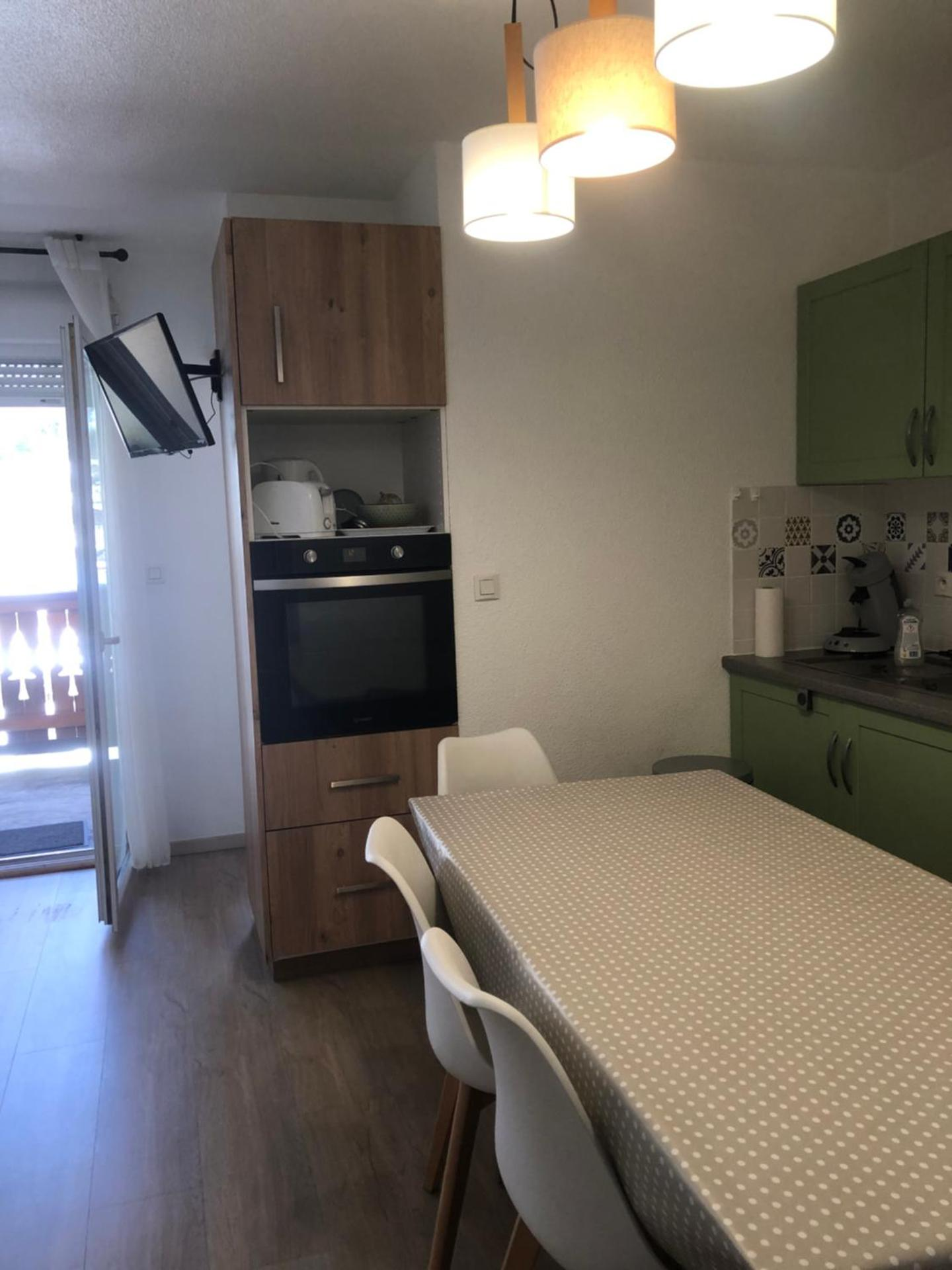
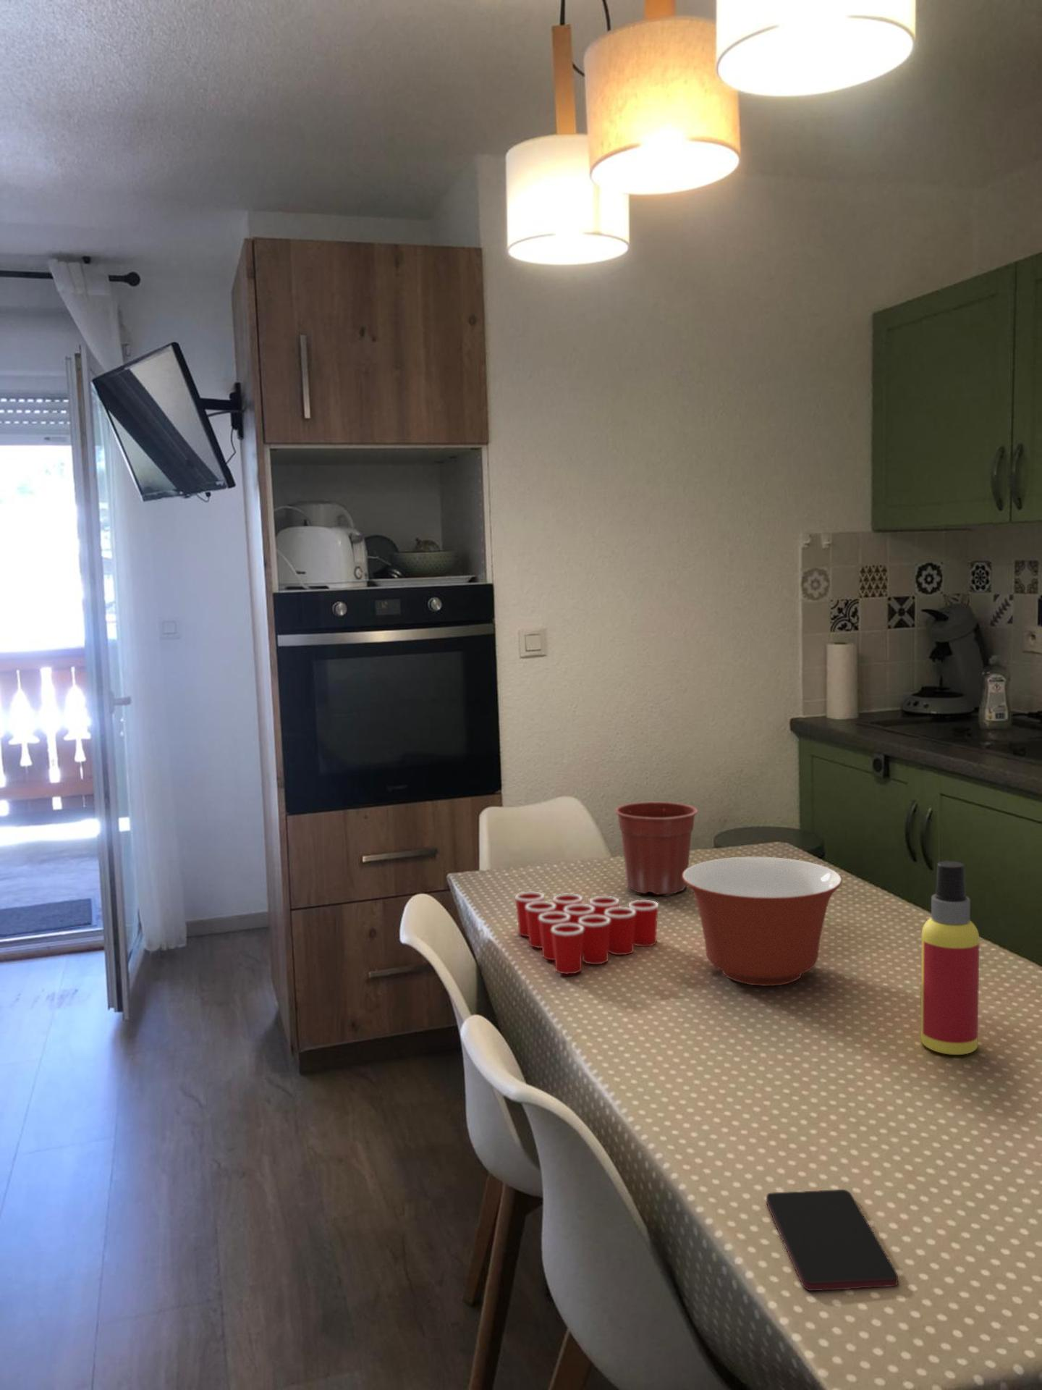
+ mixing bowl (761, 924)
+ cup (568, 924)
+ flower pot (657, 848)
+ spray bottle (949, 954)
+ smartphone (827, 1237)
